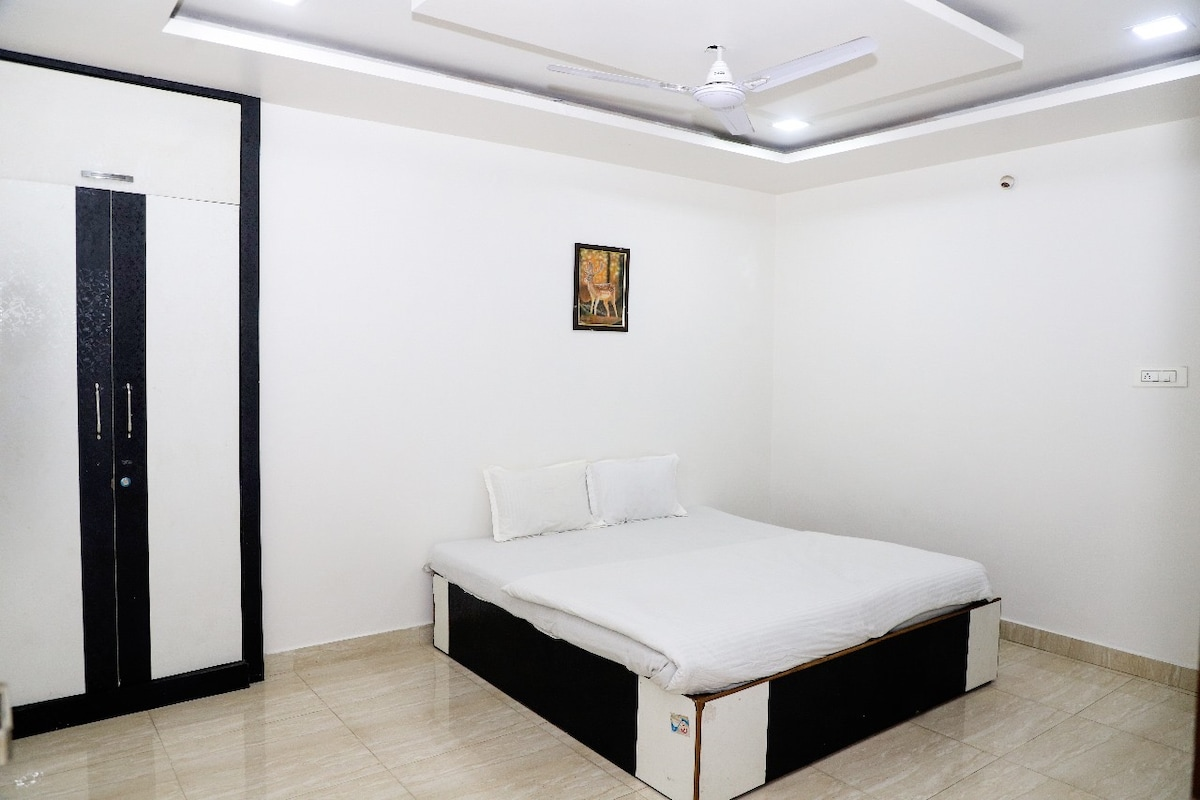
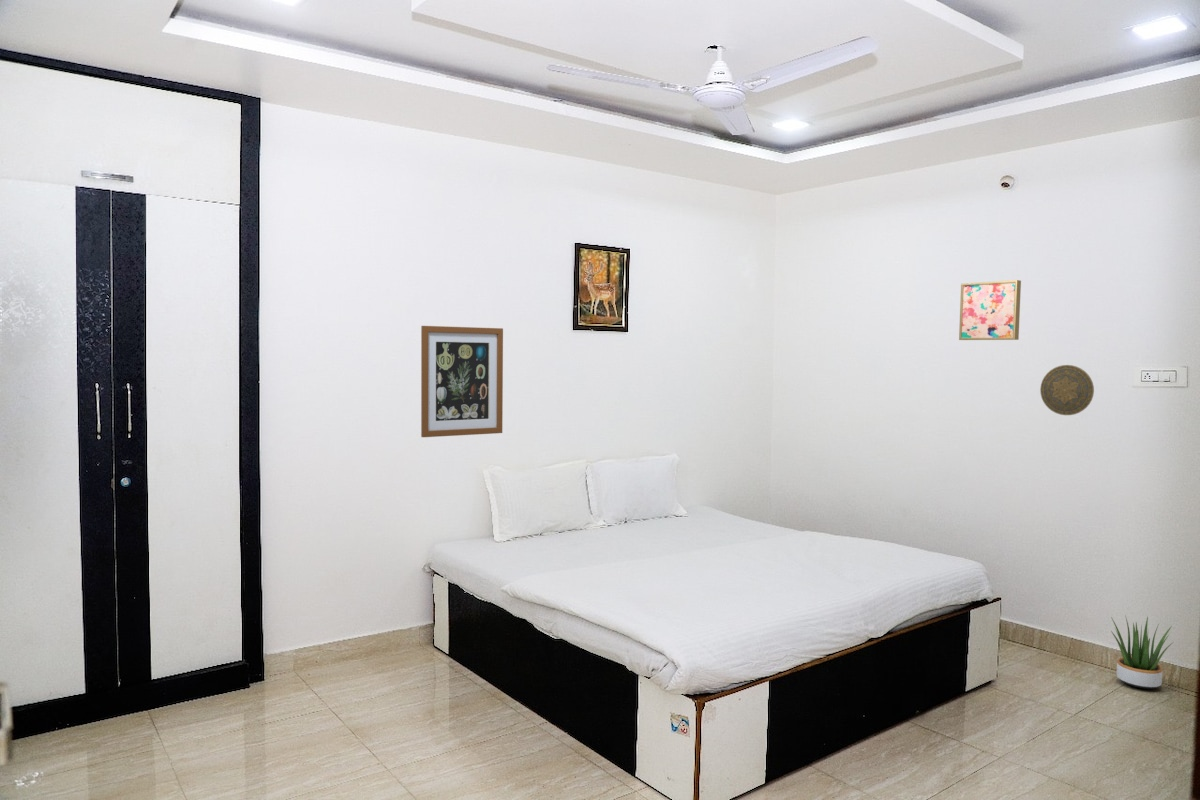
+ wall art (463, 381)
+ decorative plate (1065, 390)
+ potted plant (1140, 652)
+ wall art (989, 311)
